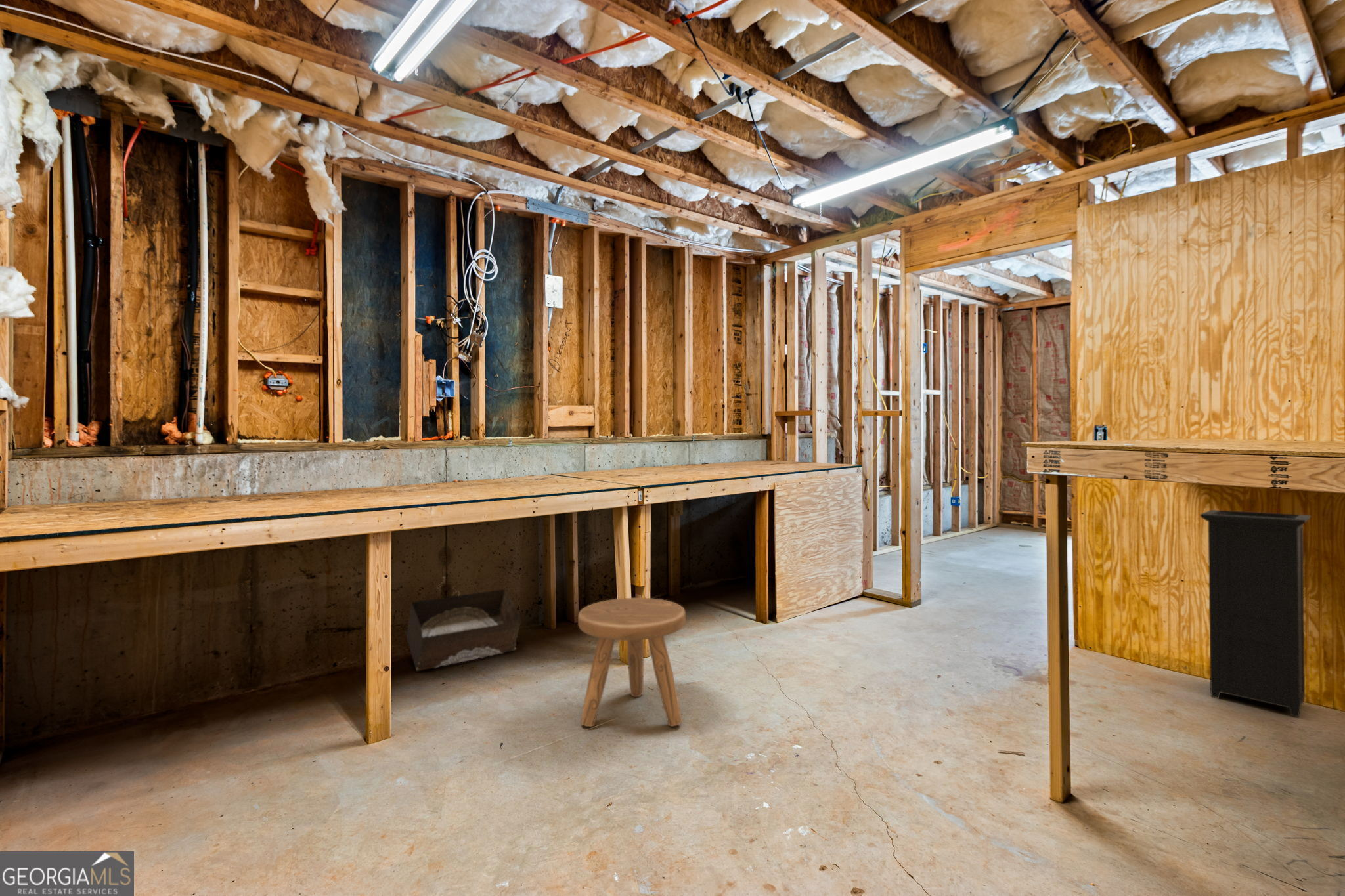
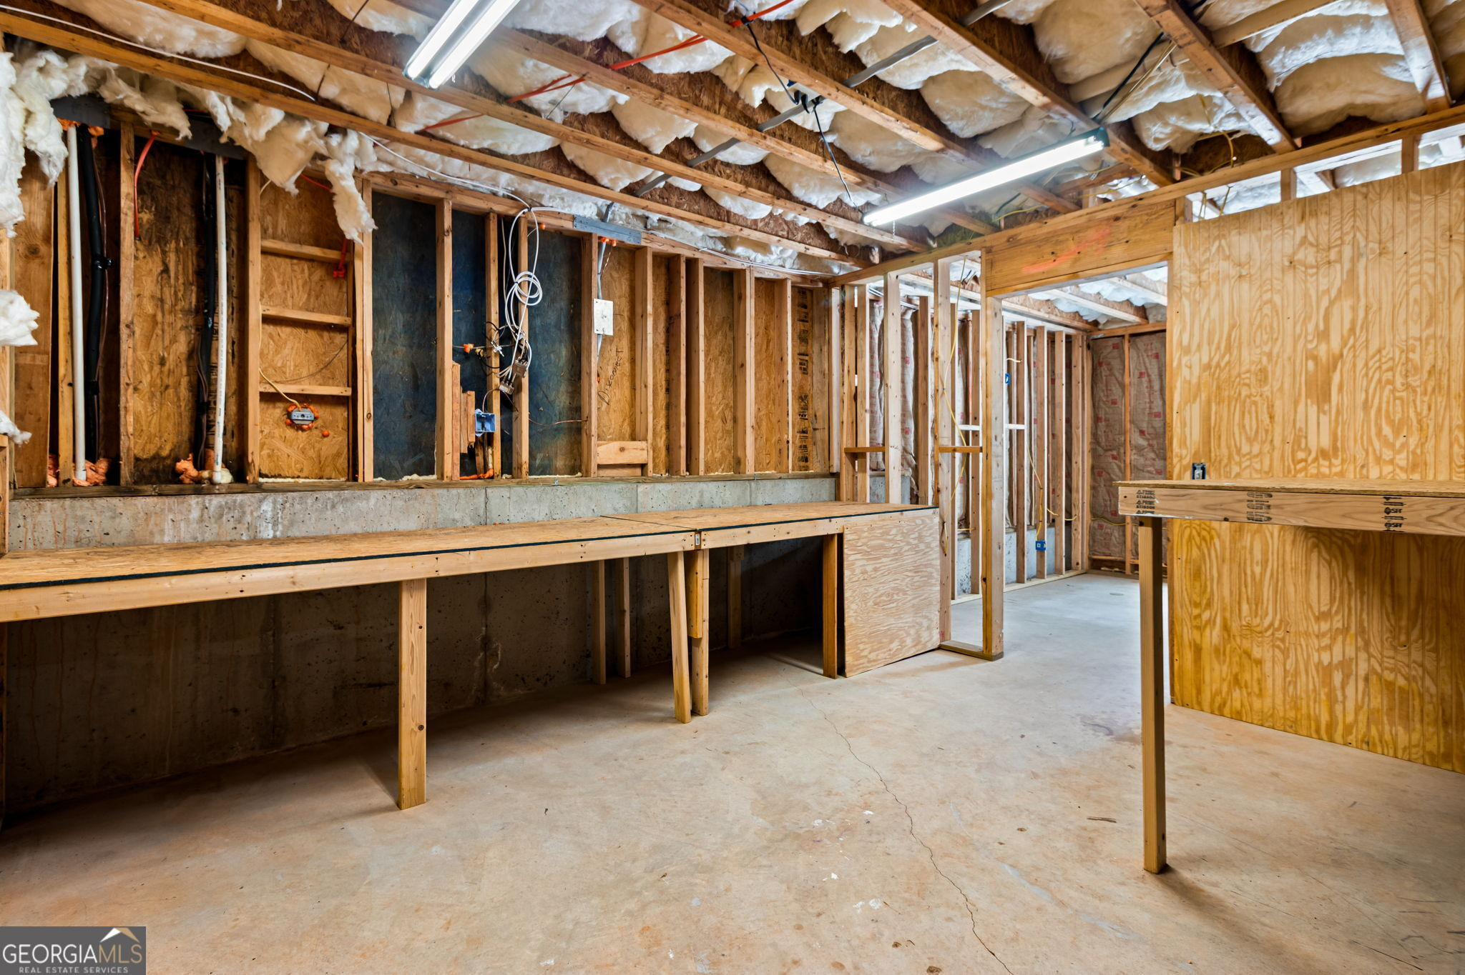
- stool (632, 662)
- trash can (1255, 607)
- storage bin (464, 627)
